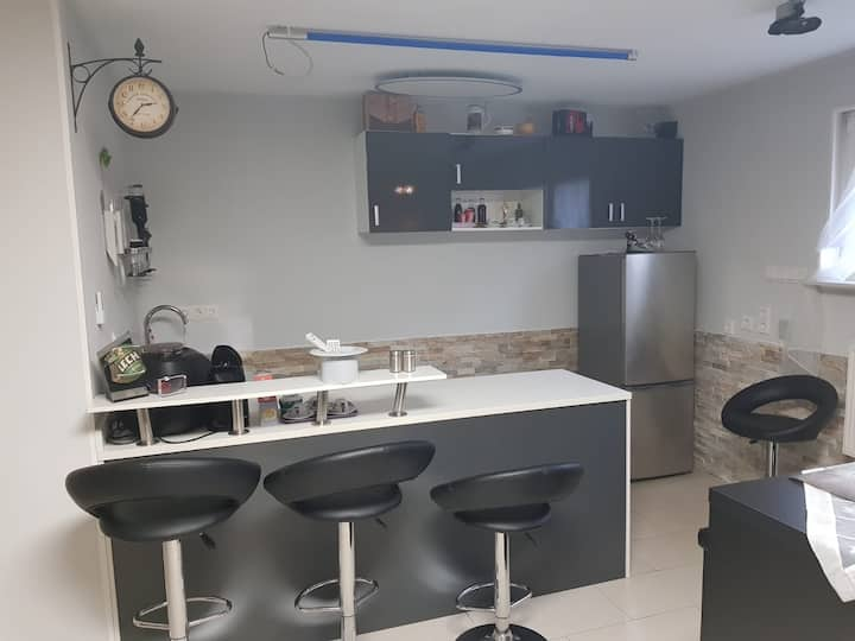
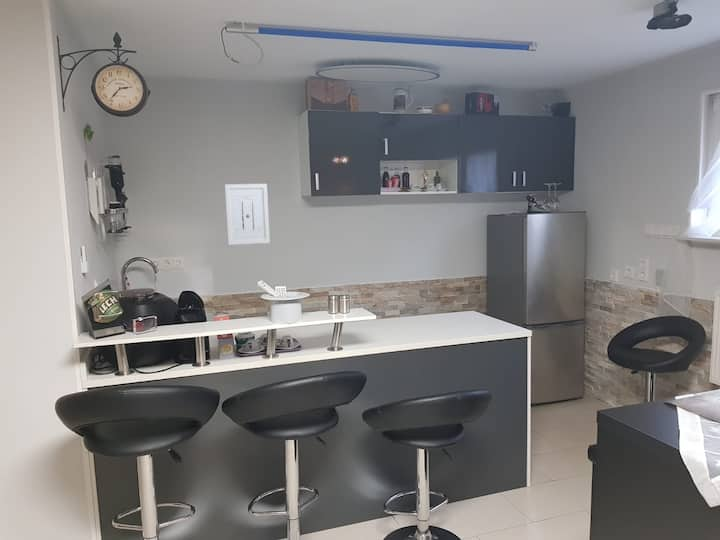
+ wall art (247, 214)
